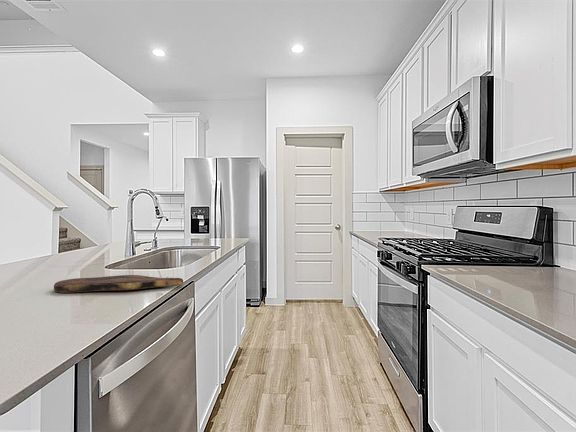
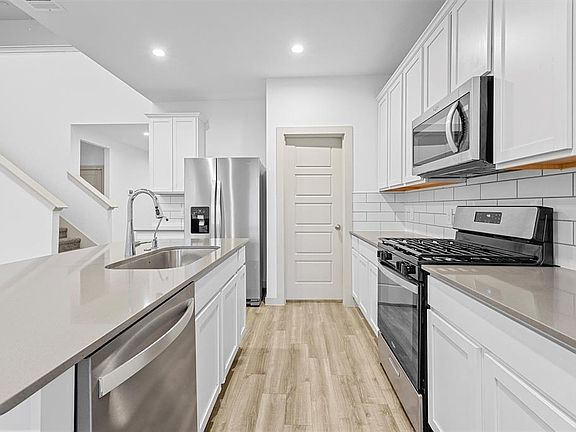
- cutting board (121, 282)
